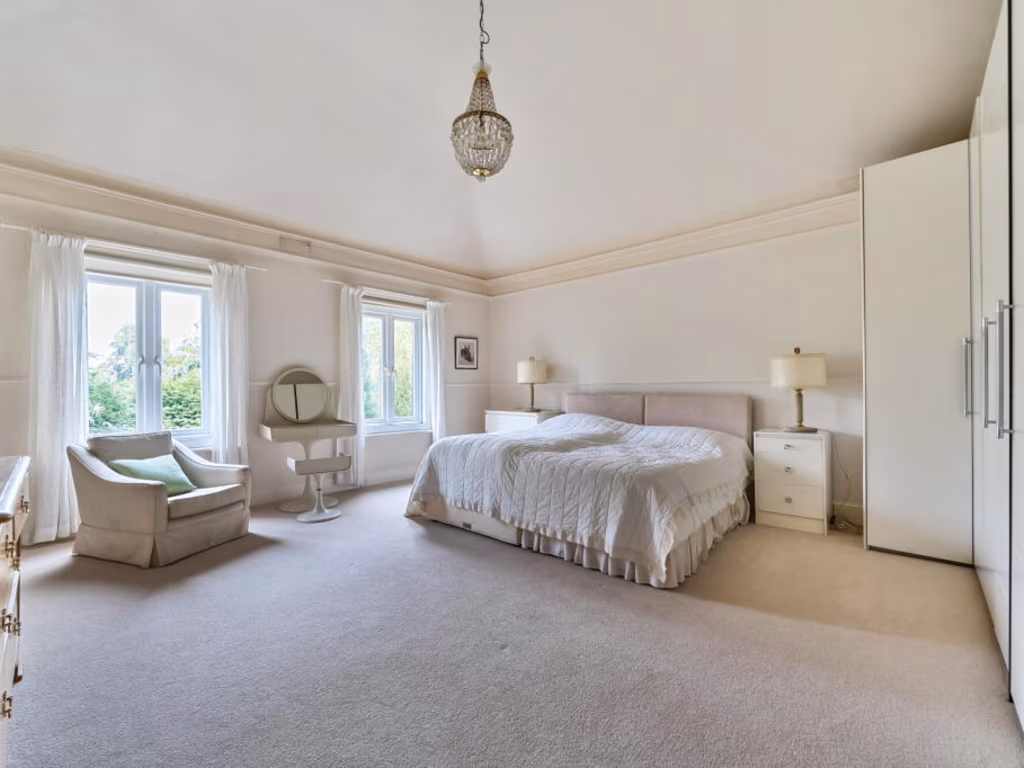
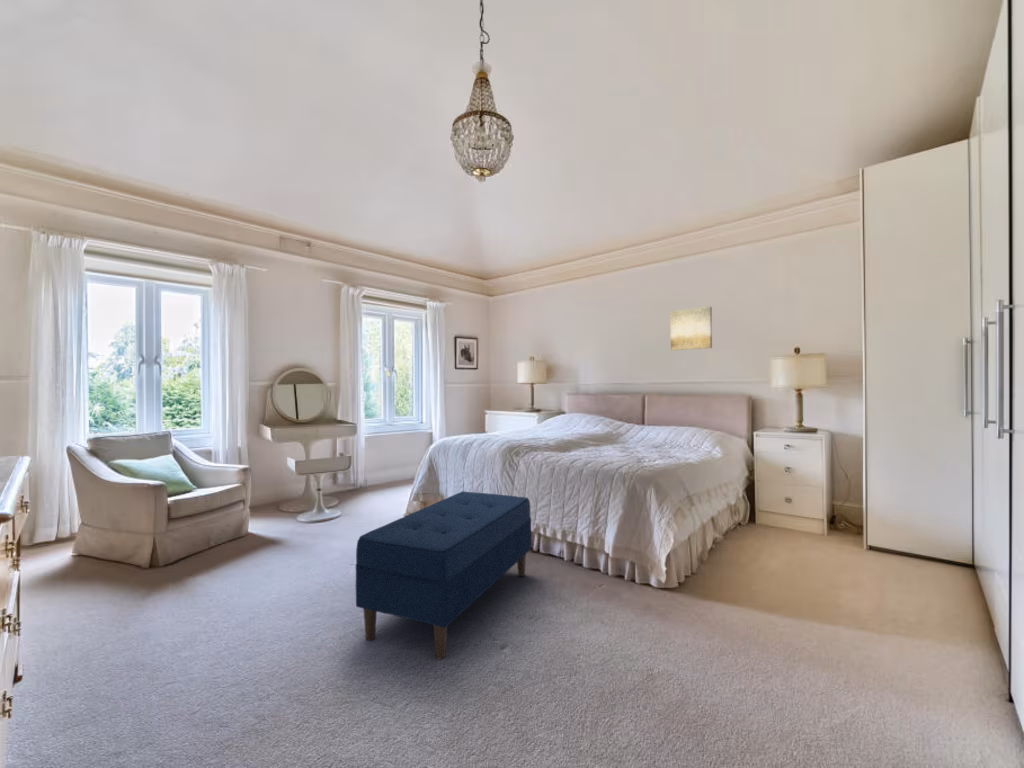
+ wall art (690, 329)
+ bench (456, 558)
